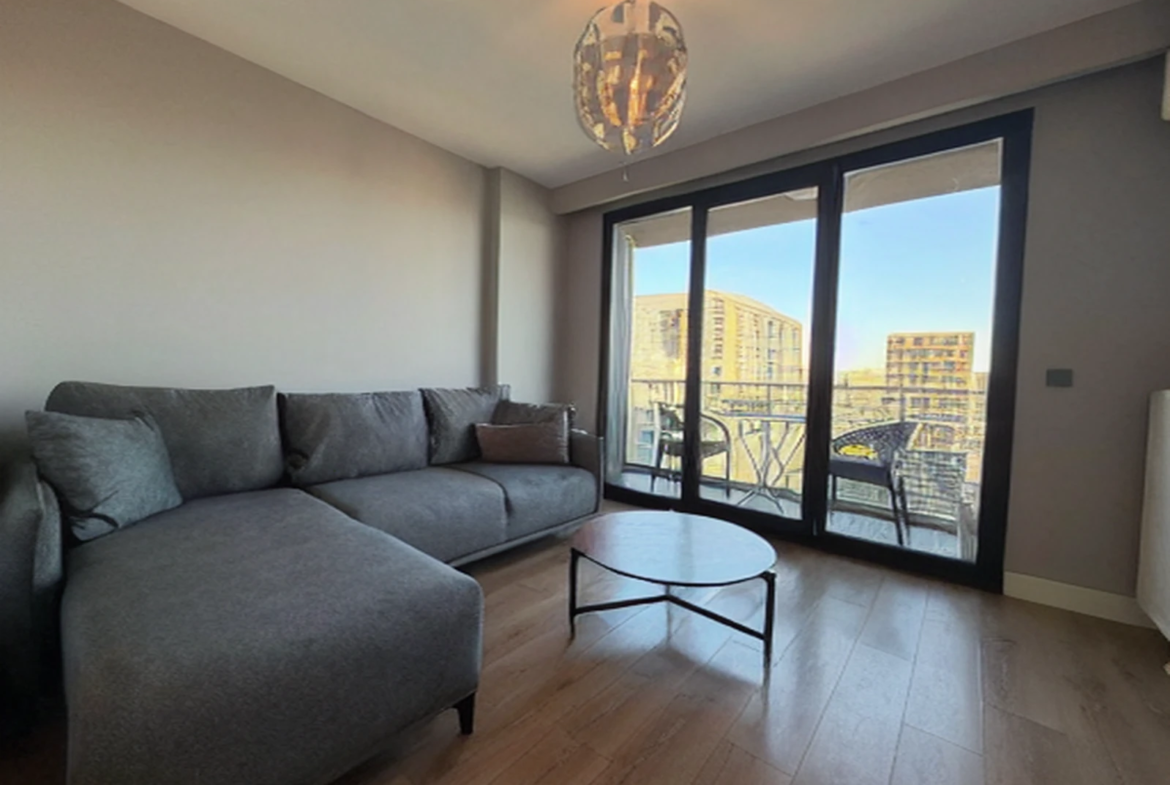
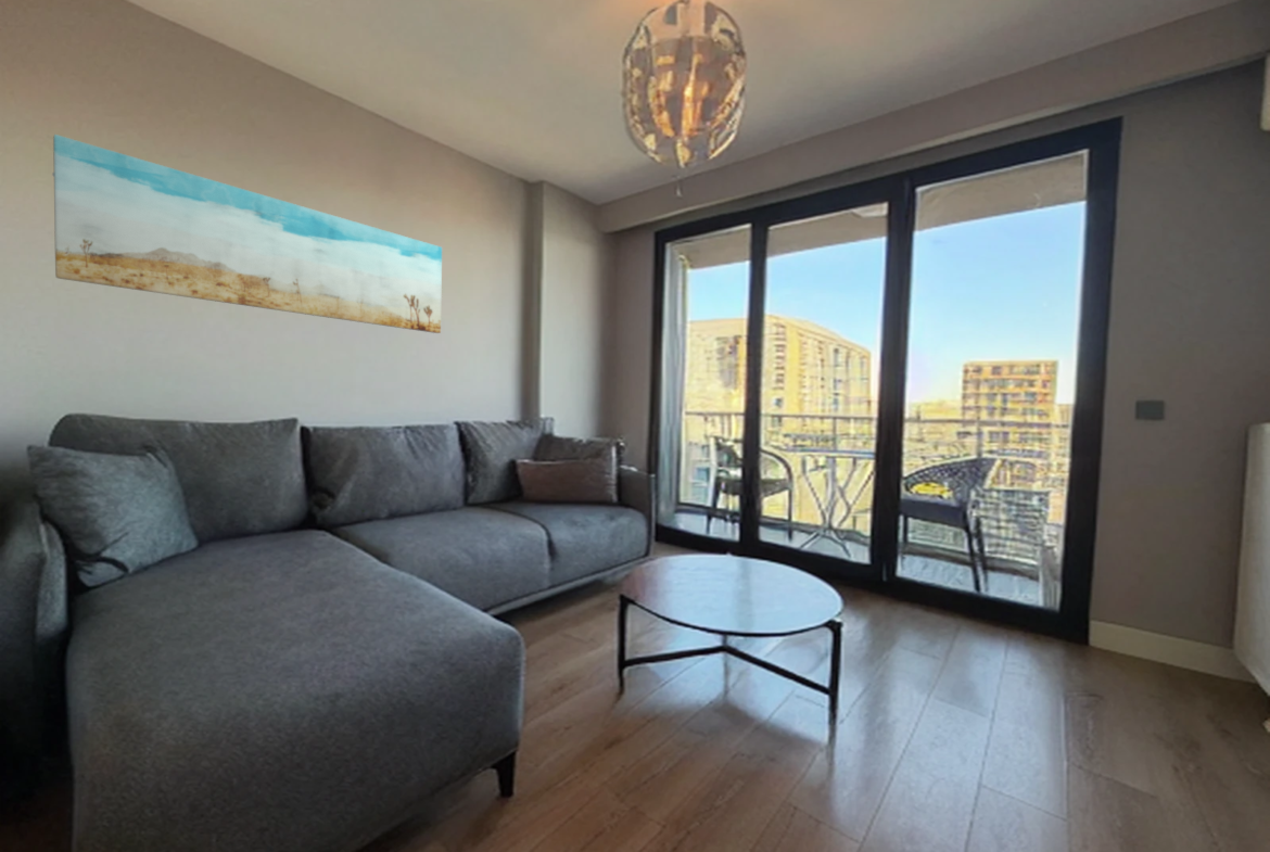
+ wall art (293, 258)
